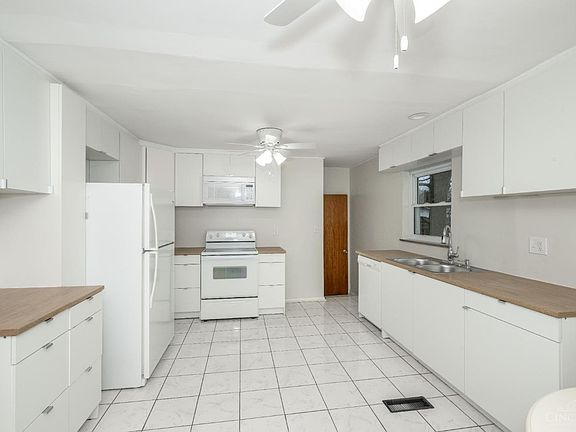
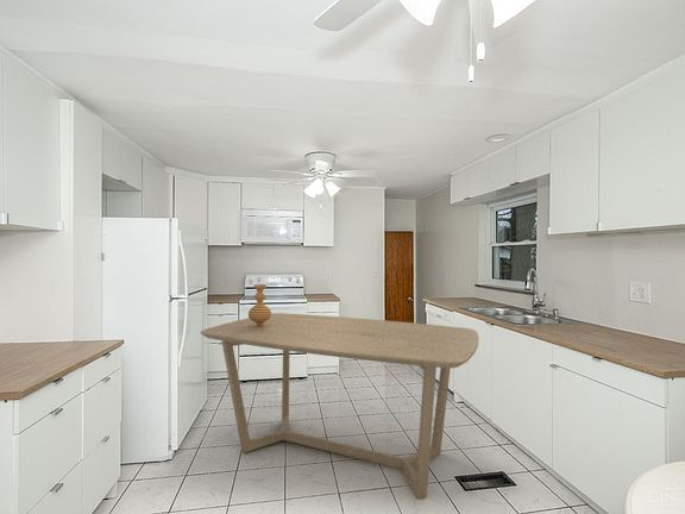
+ vase (259, 305)
+ dining table (342, 357)
